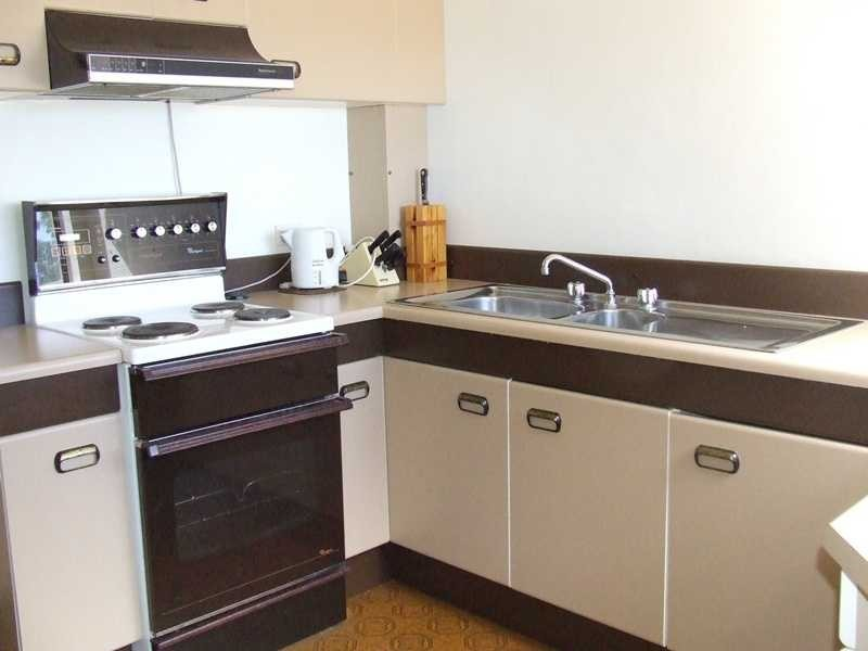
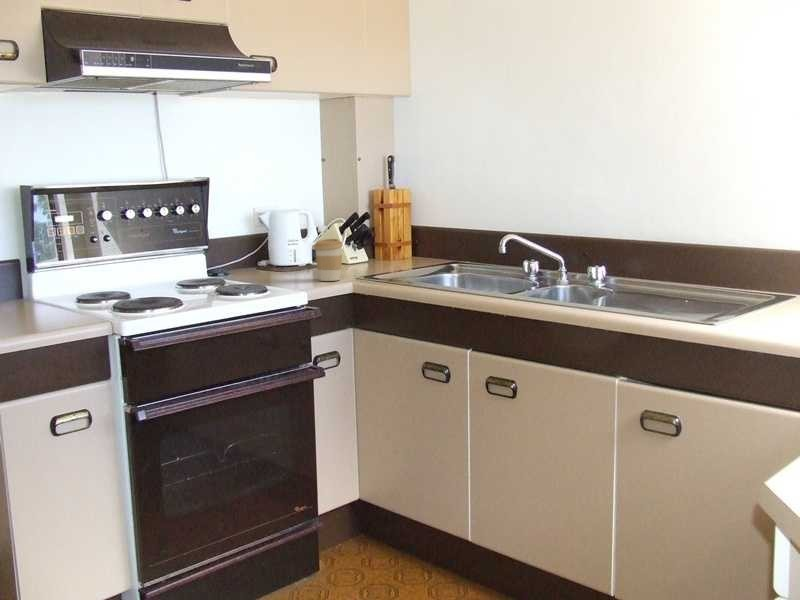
+ coffee cup (328, 259)
